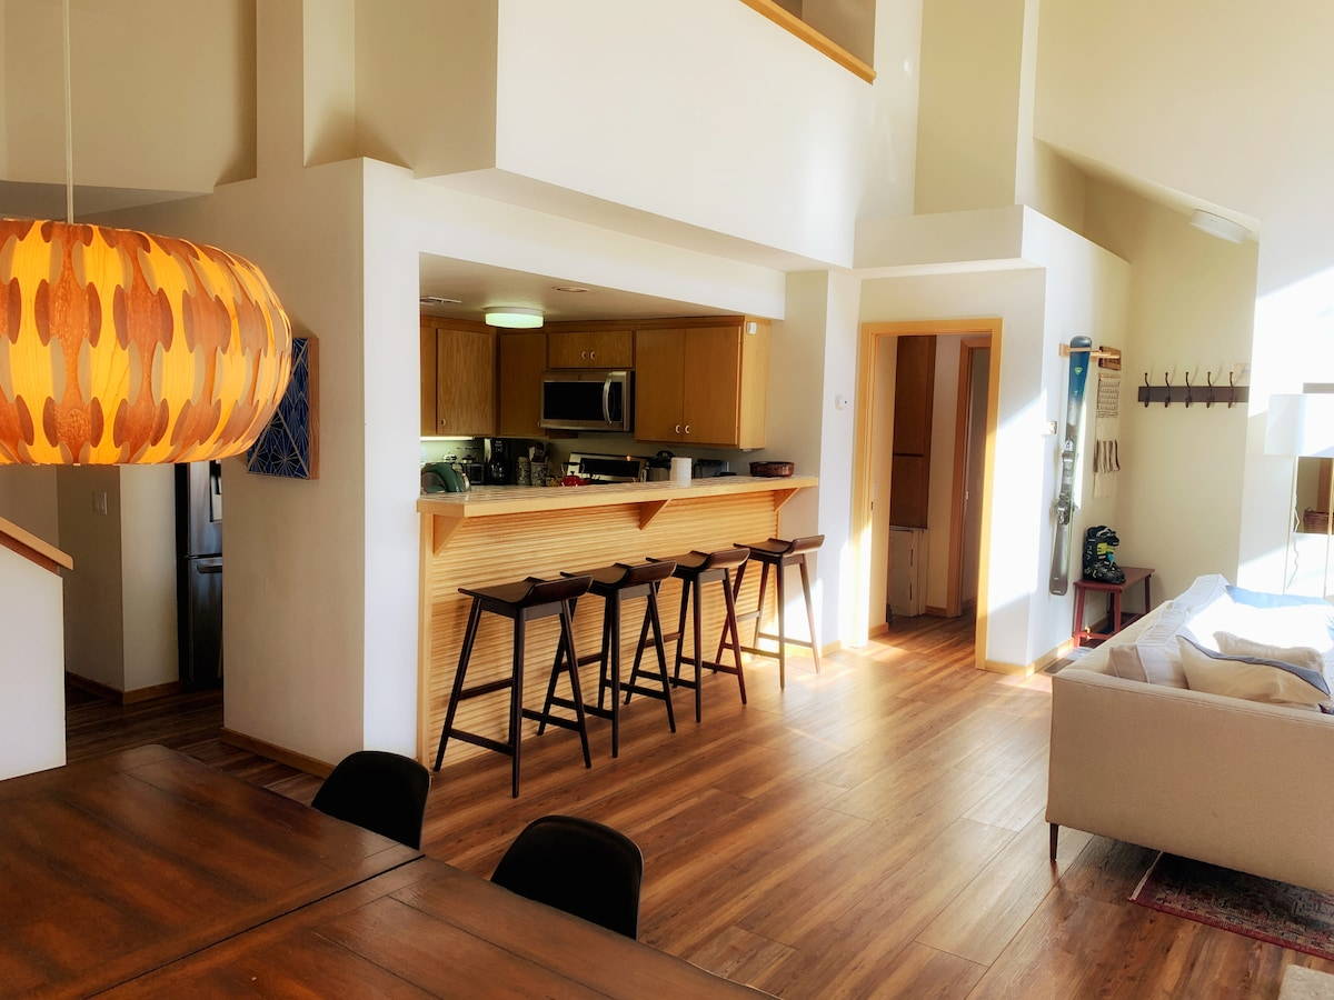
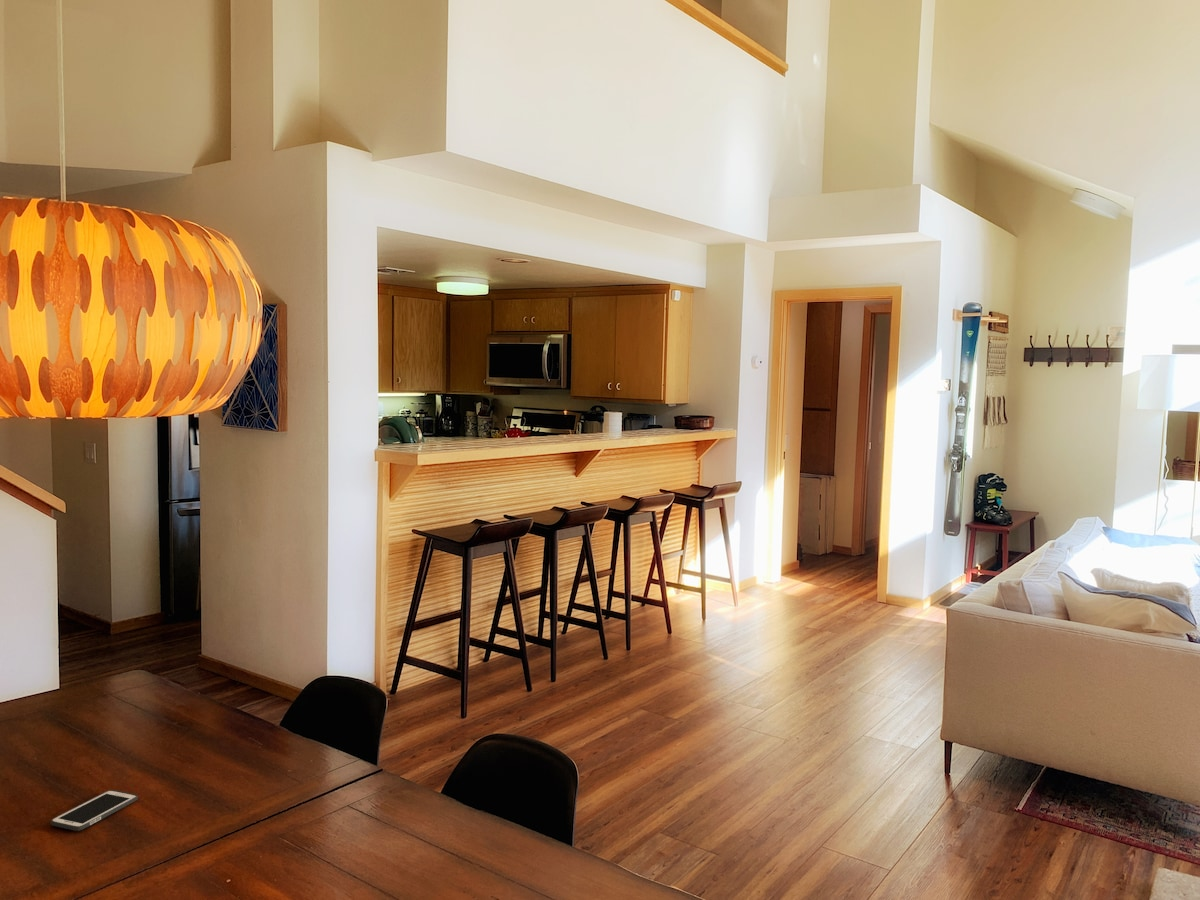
+ cell phone (95, 809)
